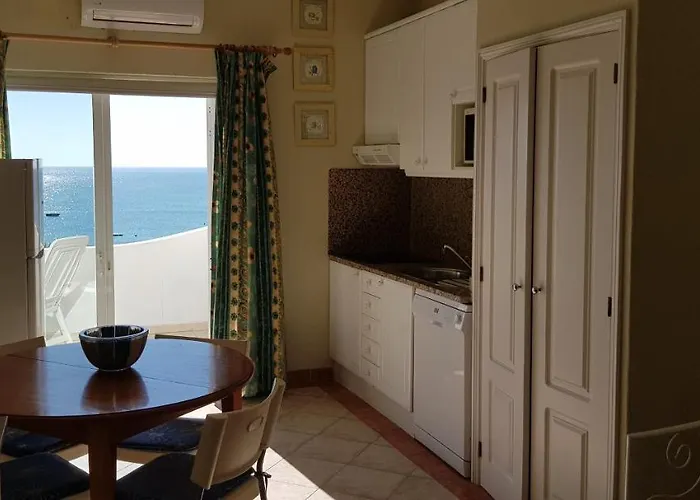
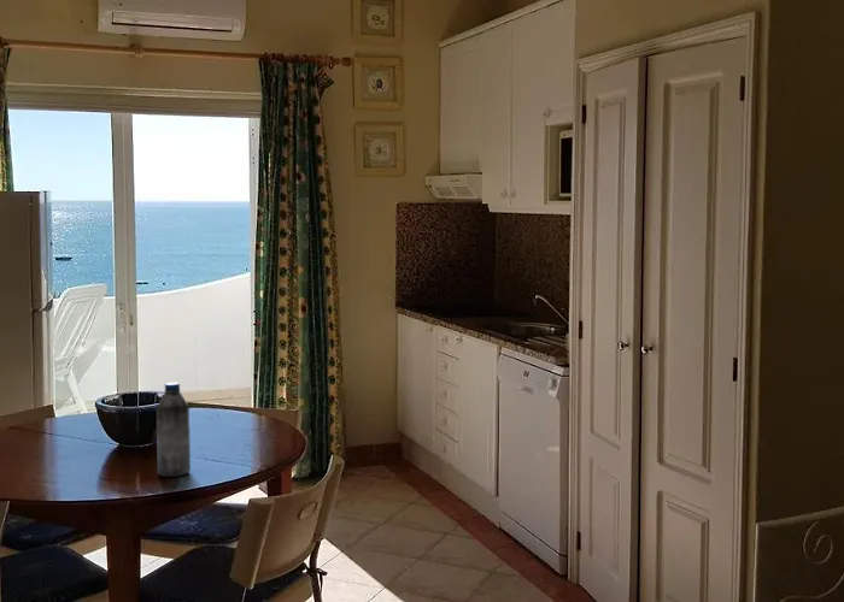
+ water bottle (172, 427)
